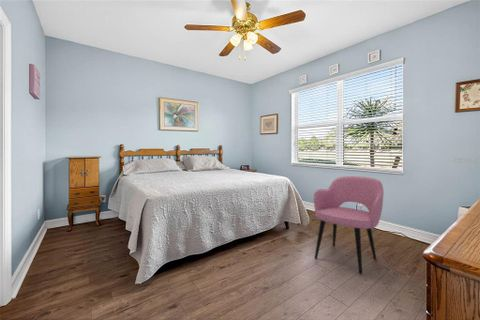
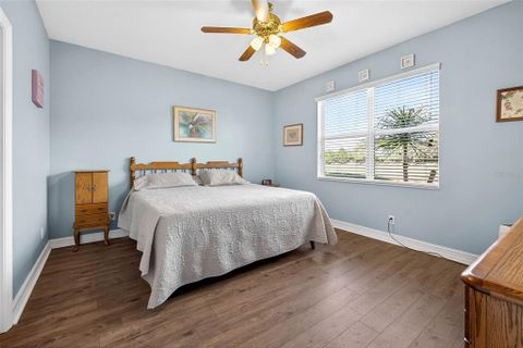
- armchair (347, 217)
